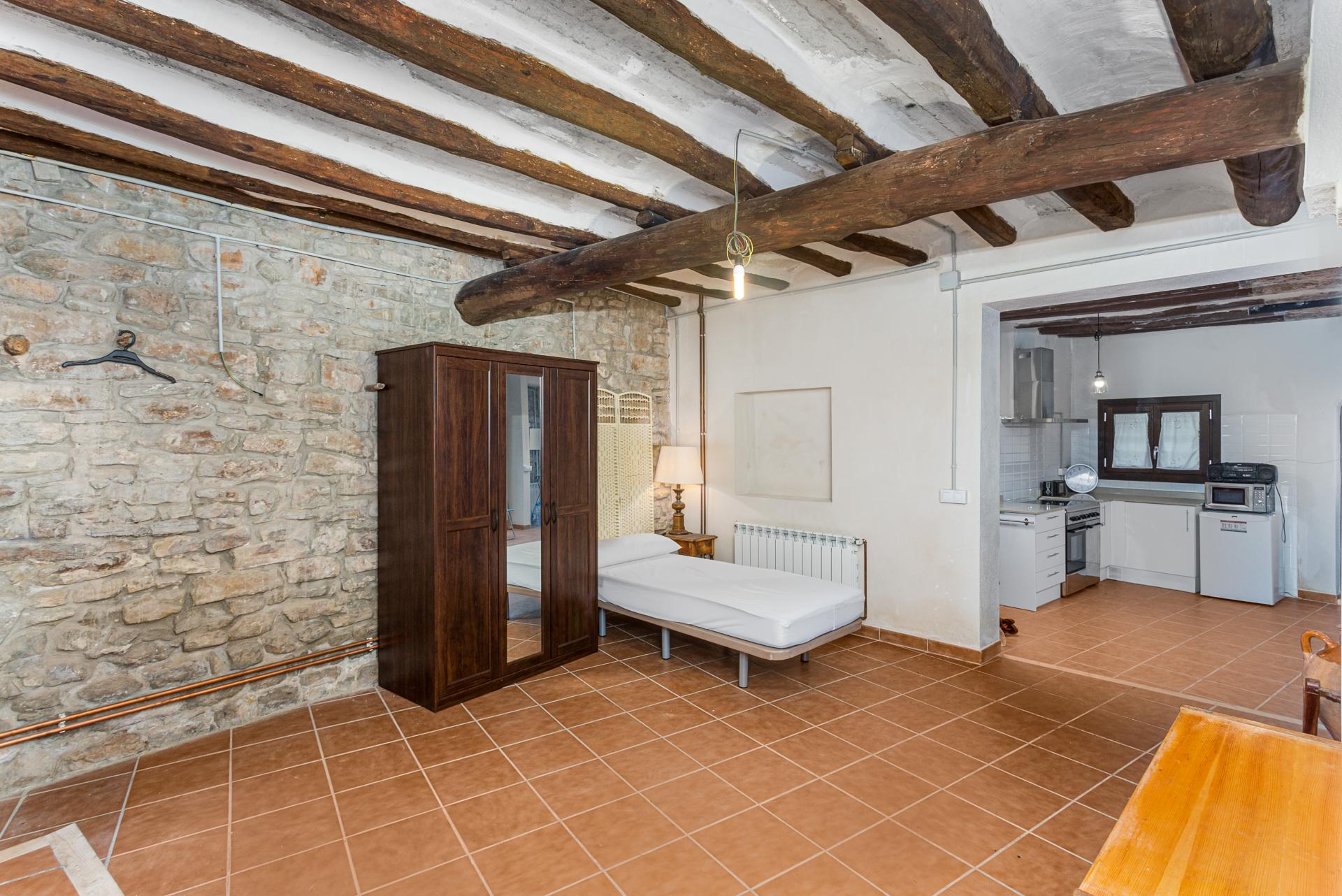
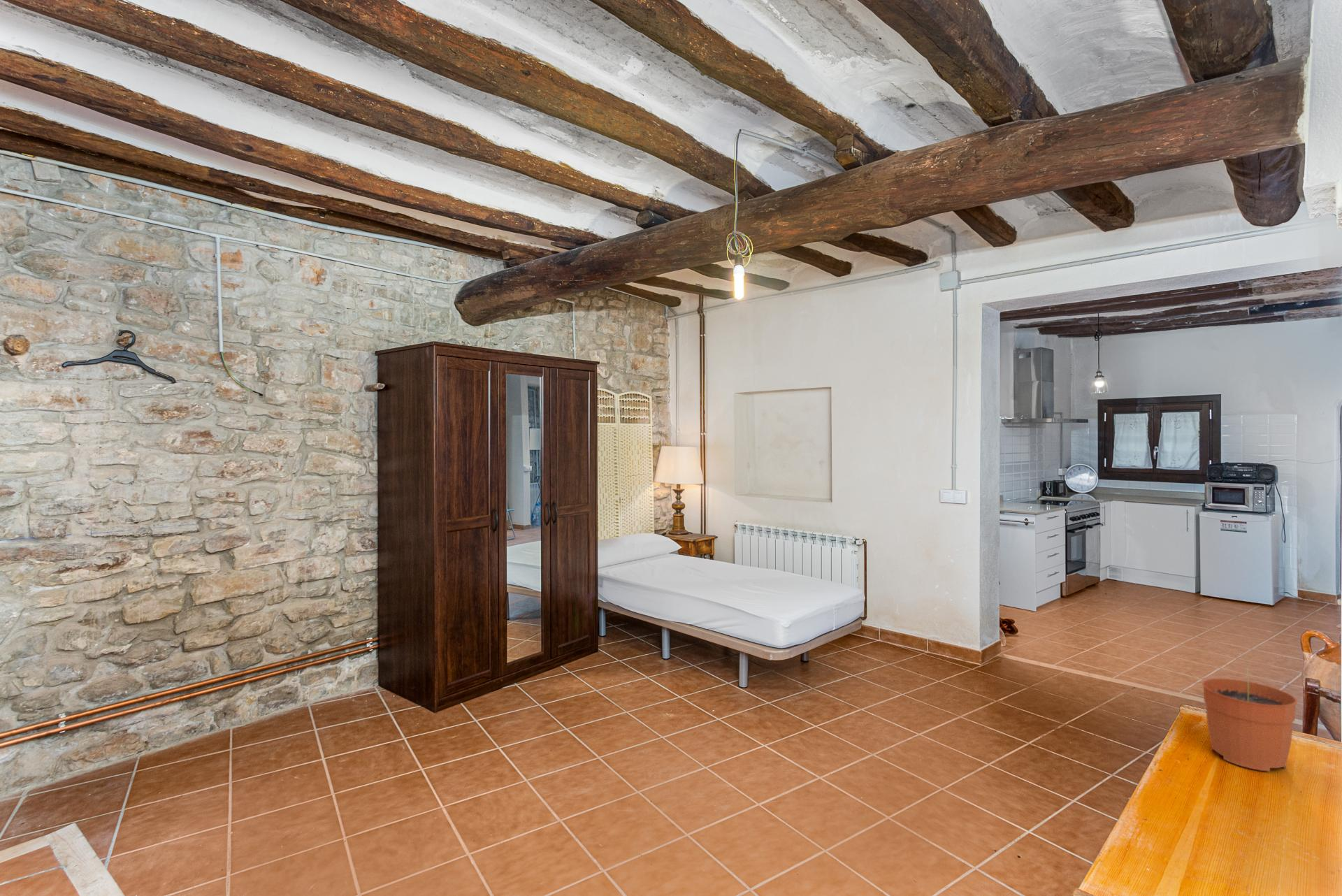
+ plant pot (1248, 707)
